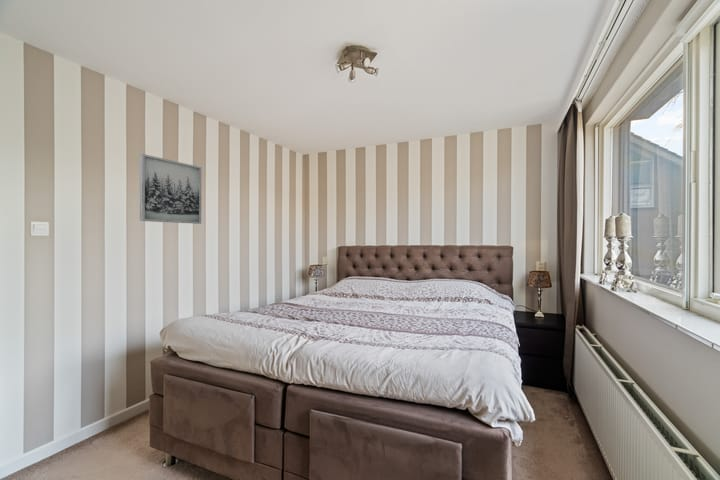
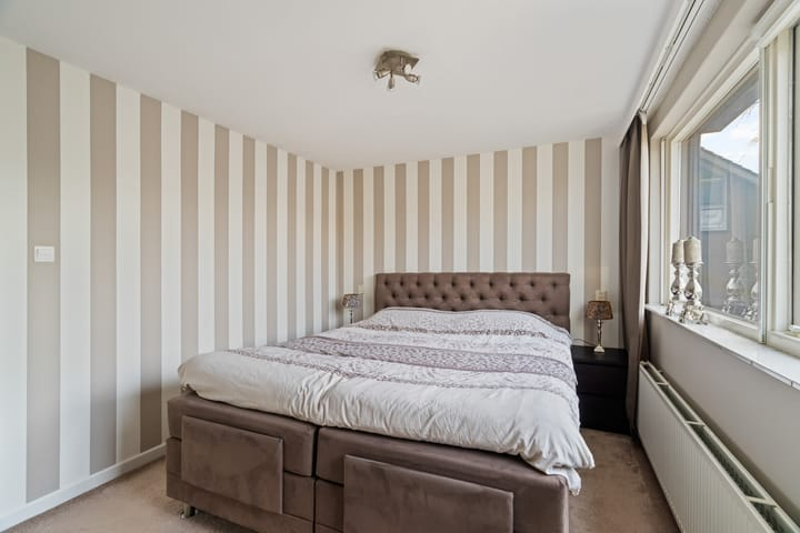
- wall art (173, 191)
